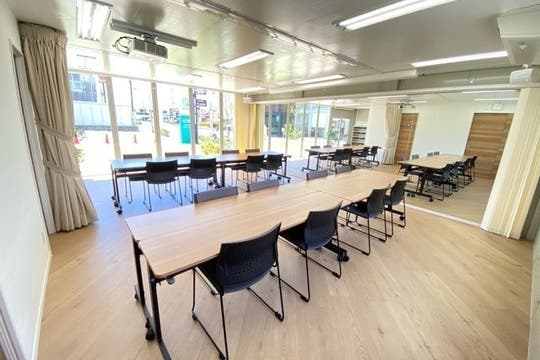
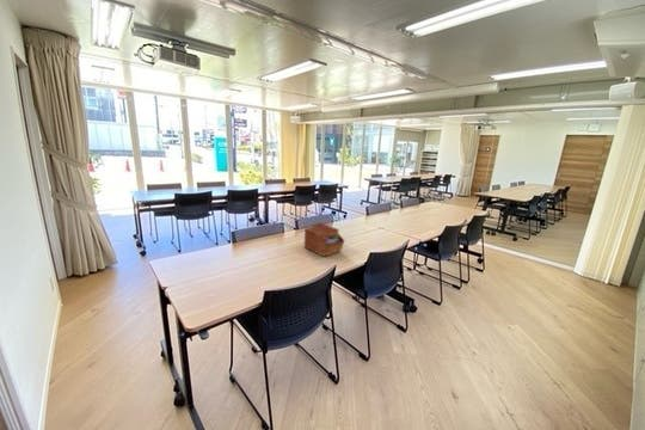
+ sewing box (322, 239)
